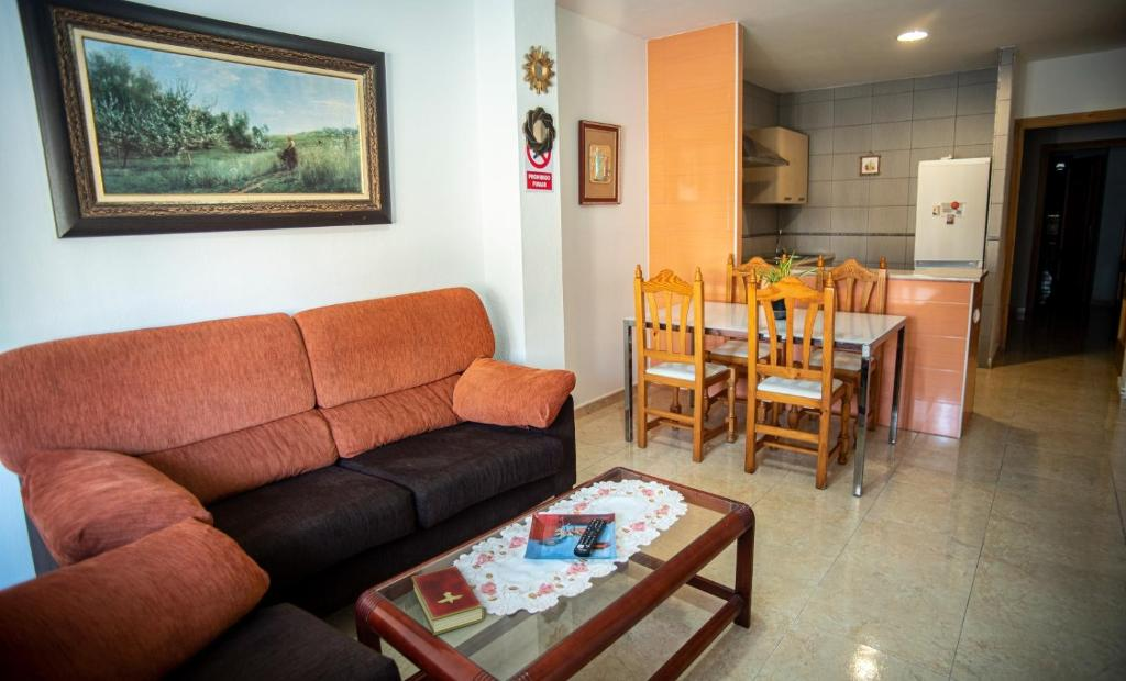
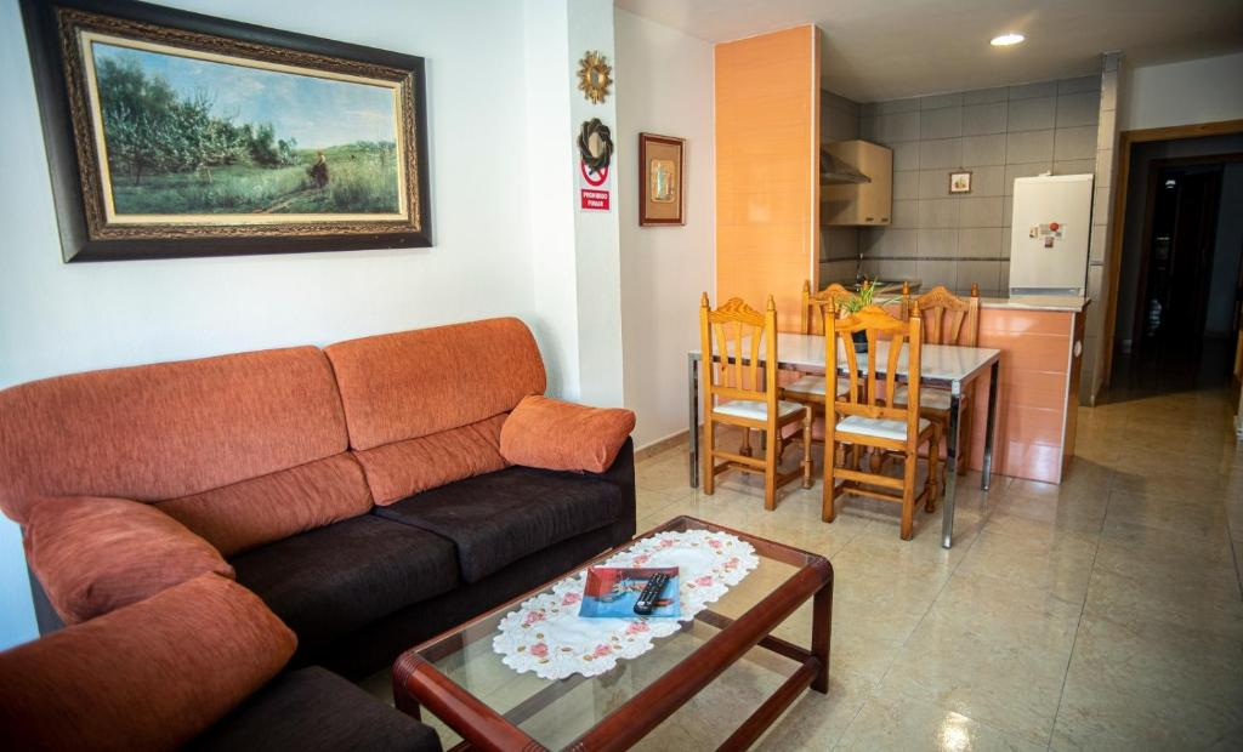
- hardcover book (445, 596)
